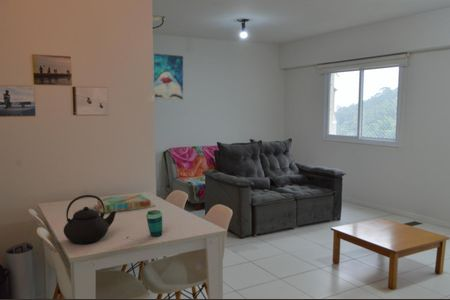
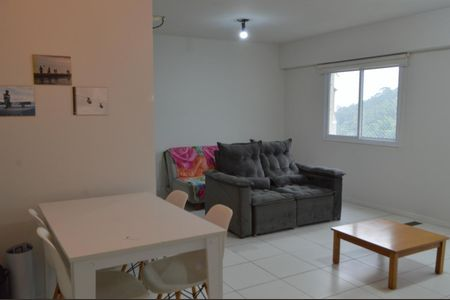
- cup (154, 223)
- board game (124, 202)
- wall art (166, 77)
- teapot (91, 216)
